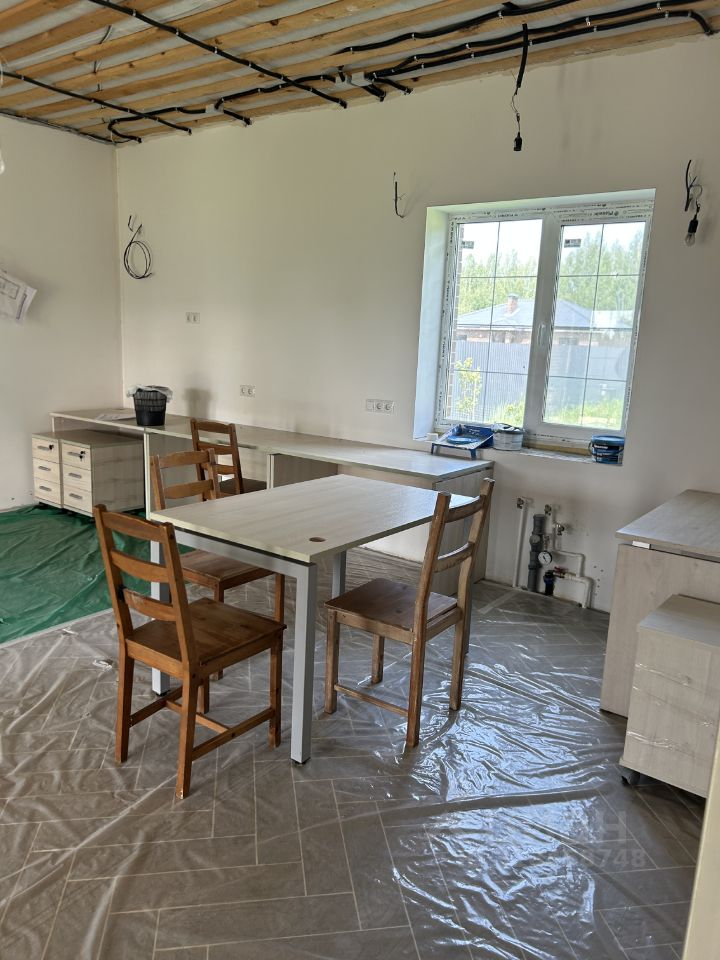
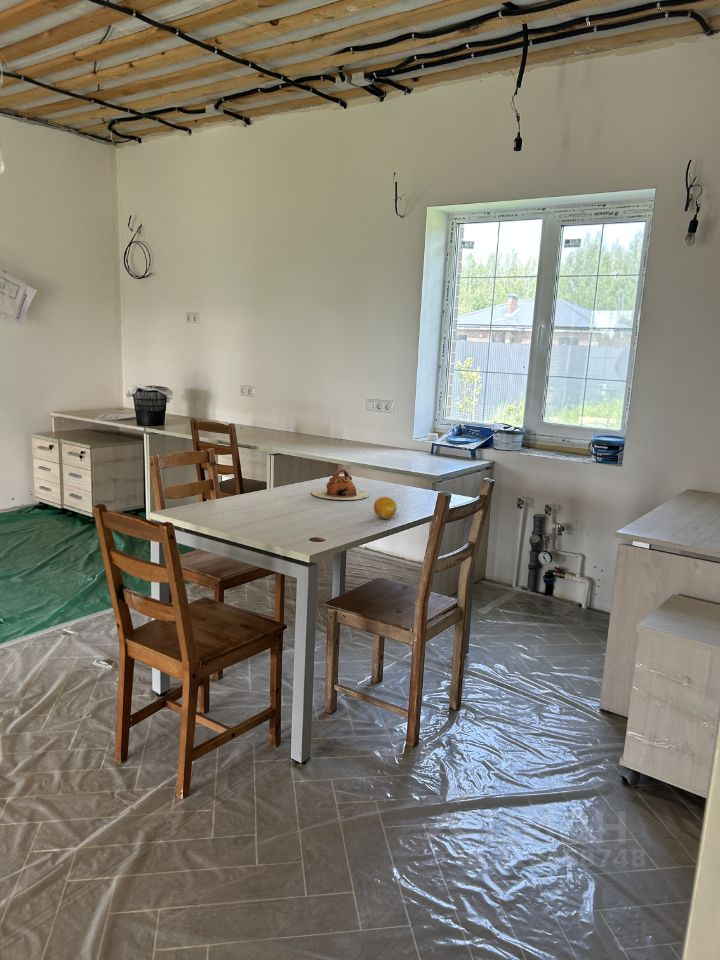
+ fruit (385, 507)
+ teapot (341, 481)
